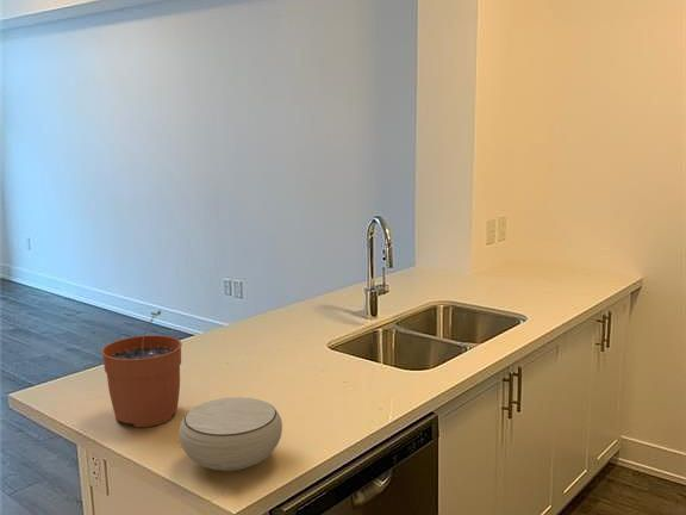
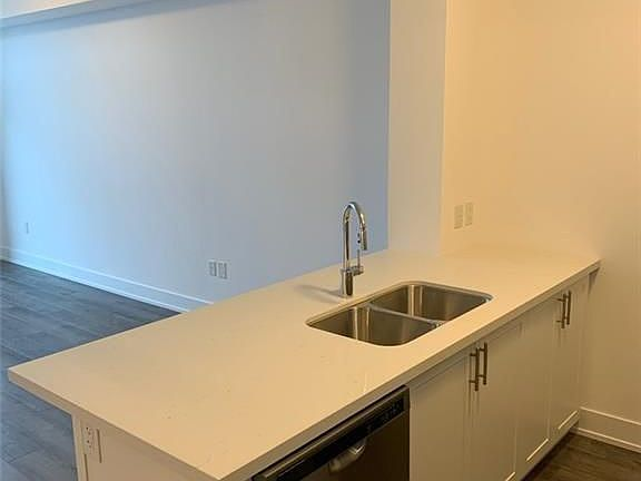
- bowl (231, 438)
- plant pot (143, 364)
